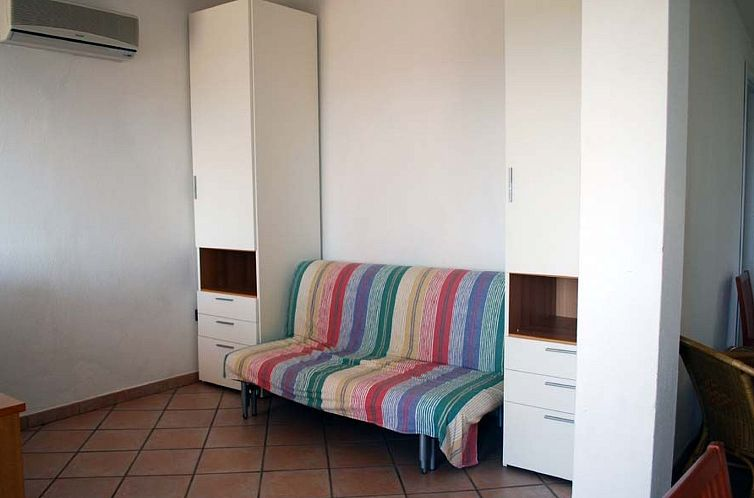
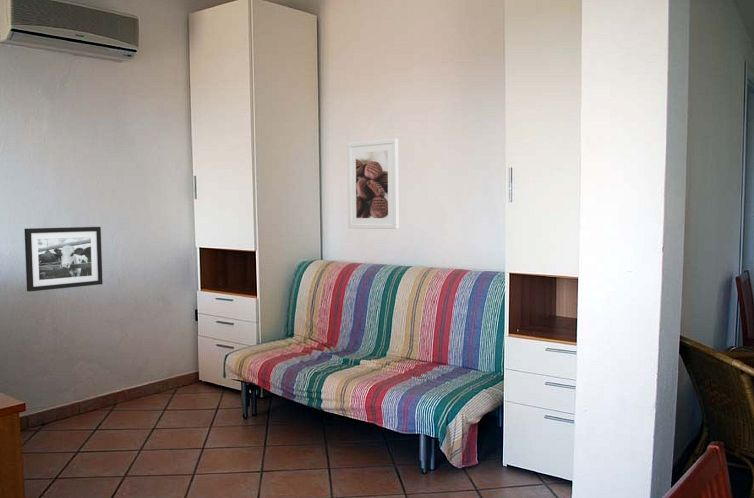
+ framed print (372, 185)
+ picture frame (65, 257)
